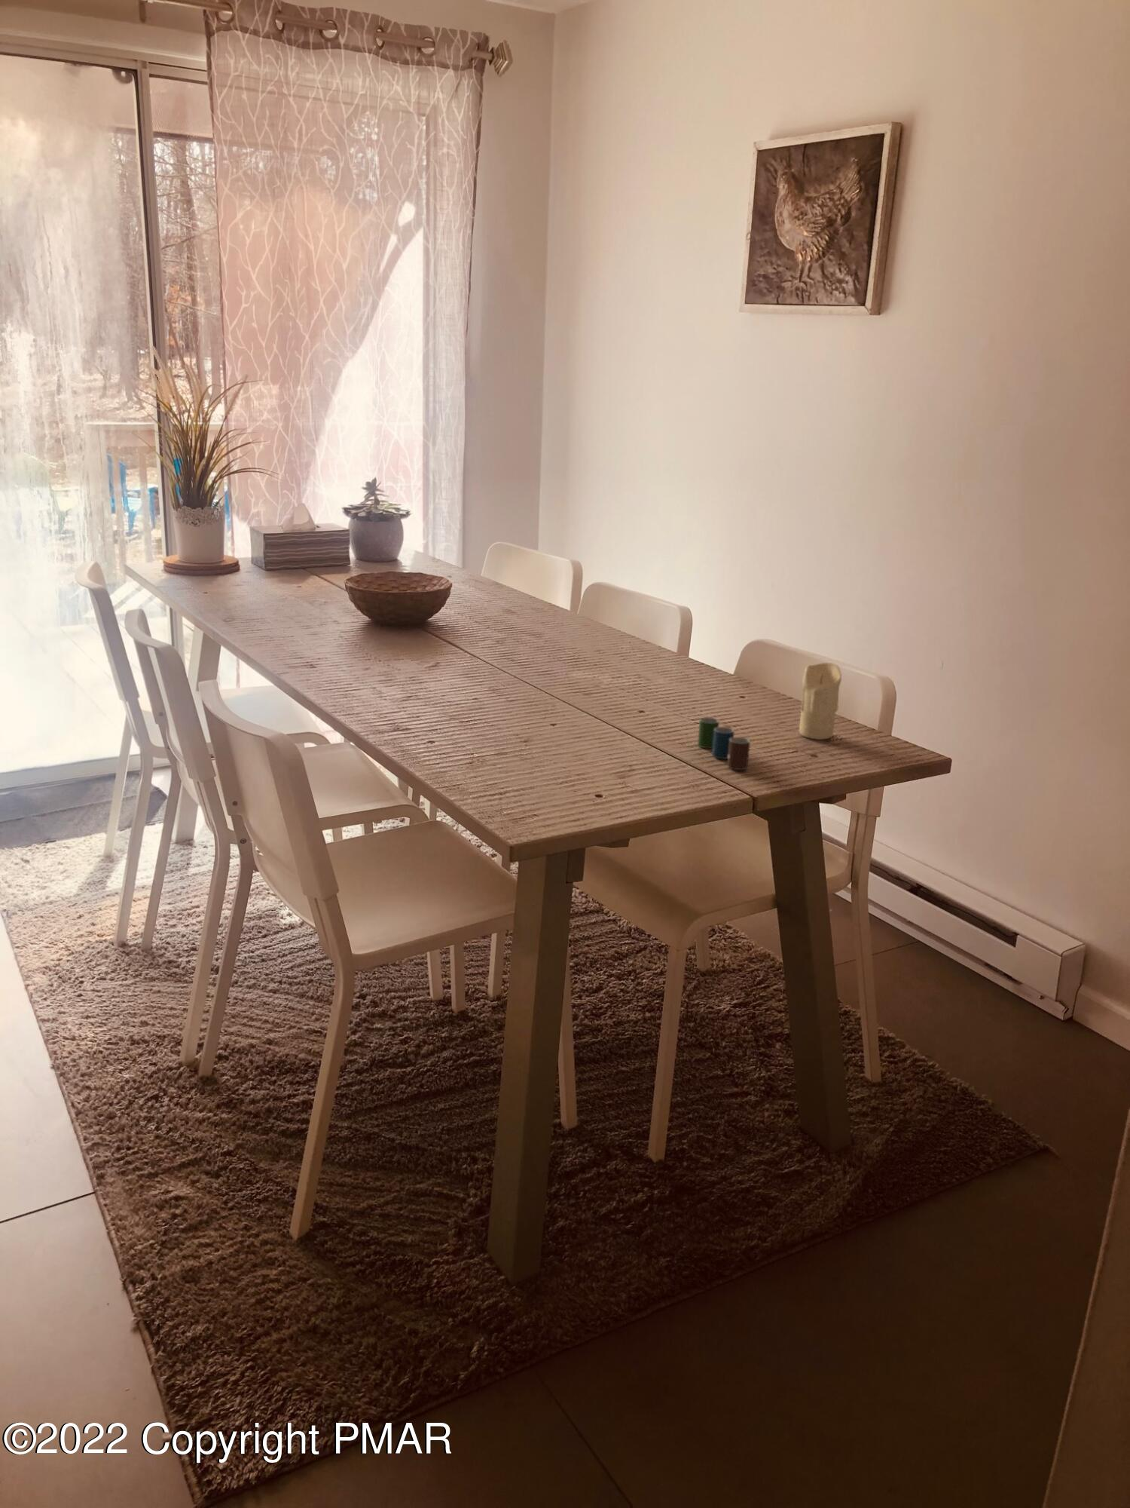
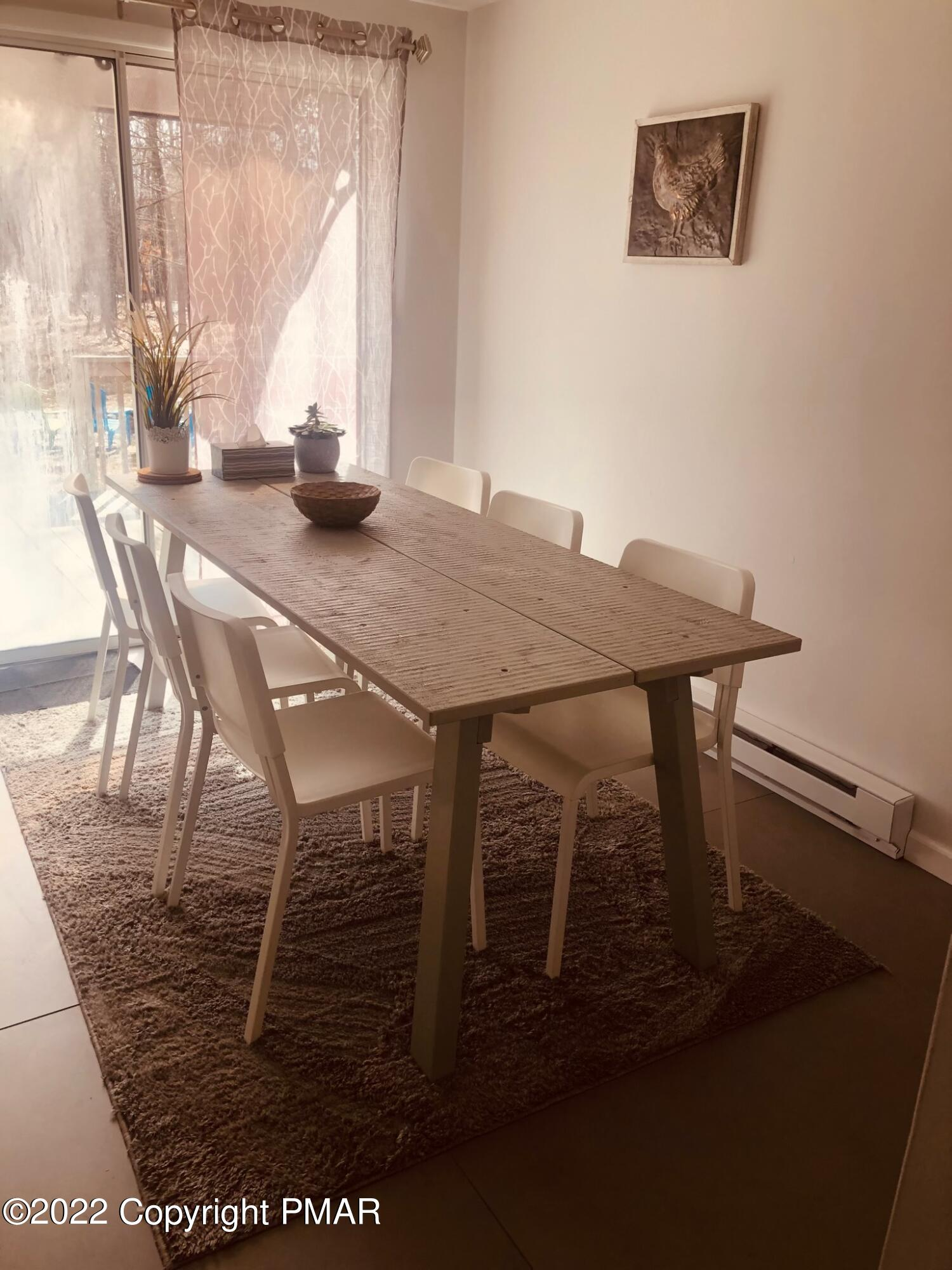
- candle (818, 701)
- cup (722, 733)
